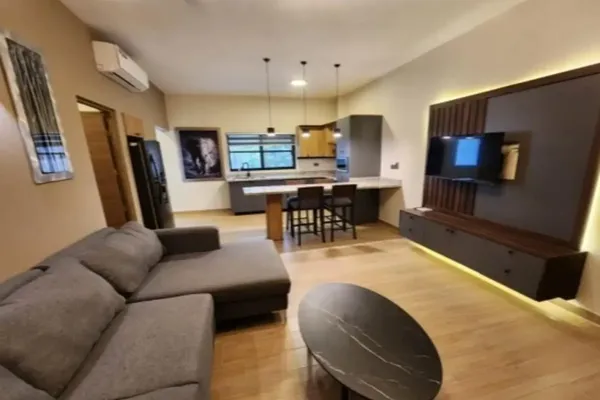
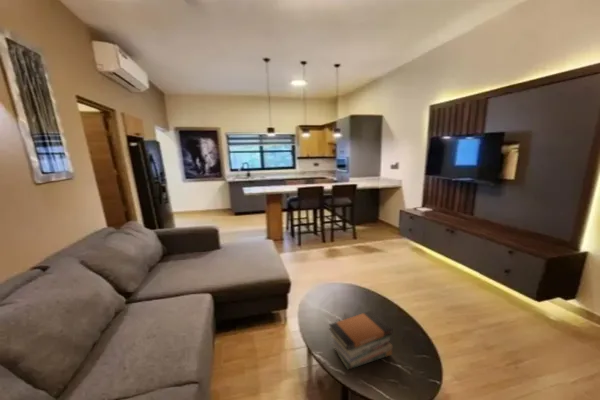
+ book stack (360, 339)
